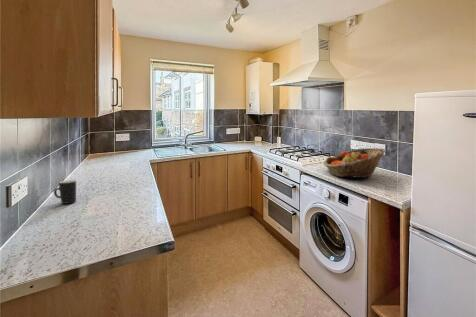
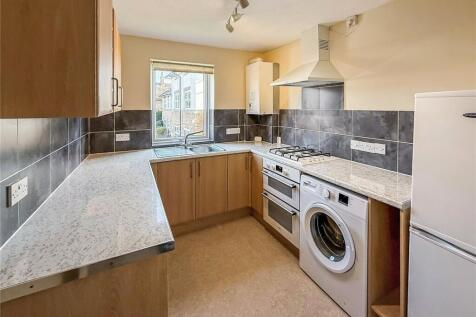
- mug (65, 192)
- fruit basket (352, 161)
